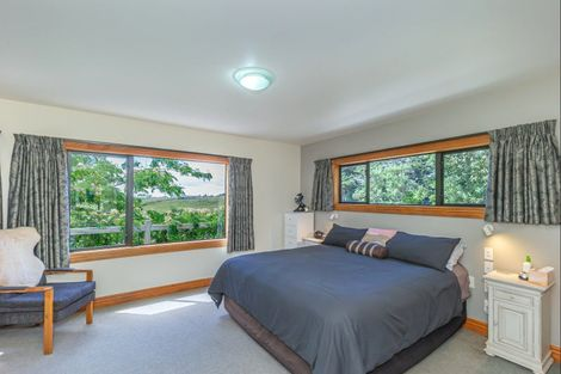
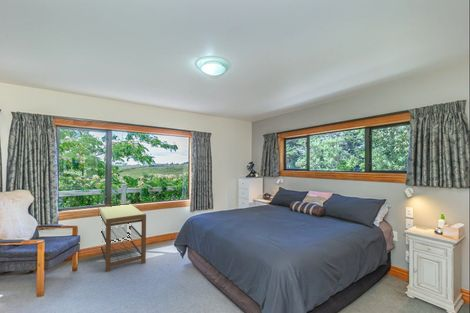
+ storage bench (120, 232)
